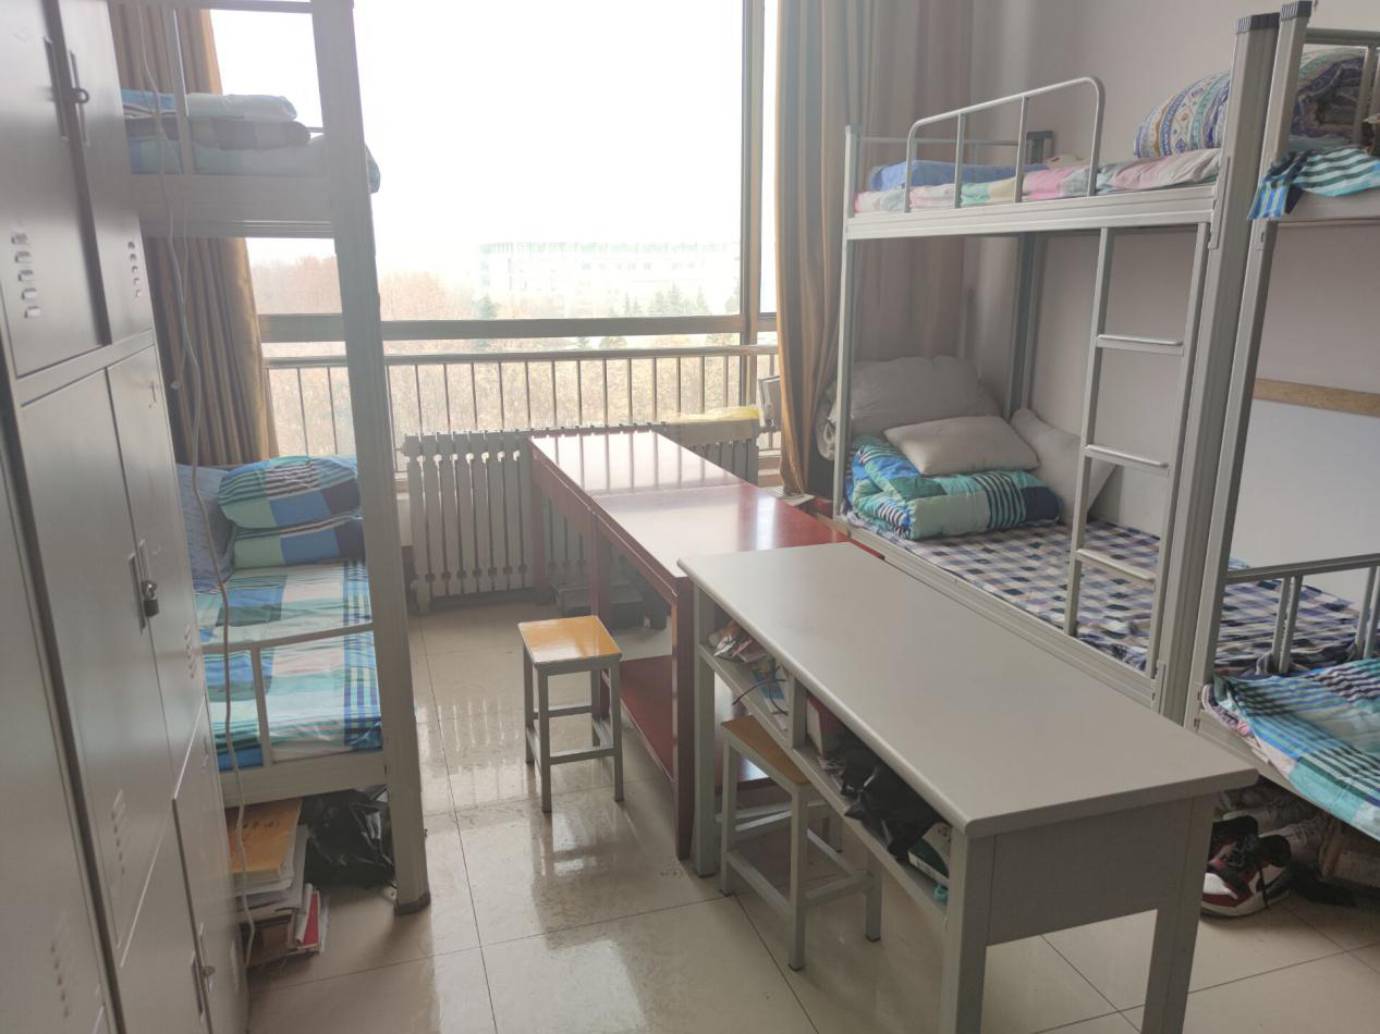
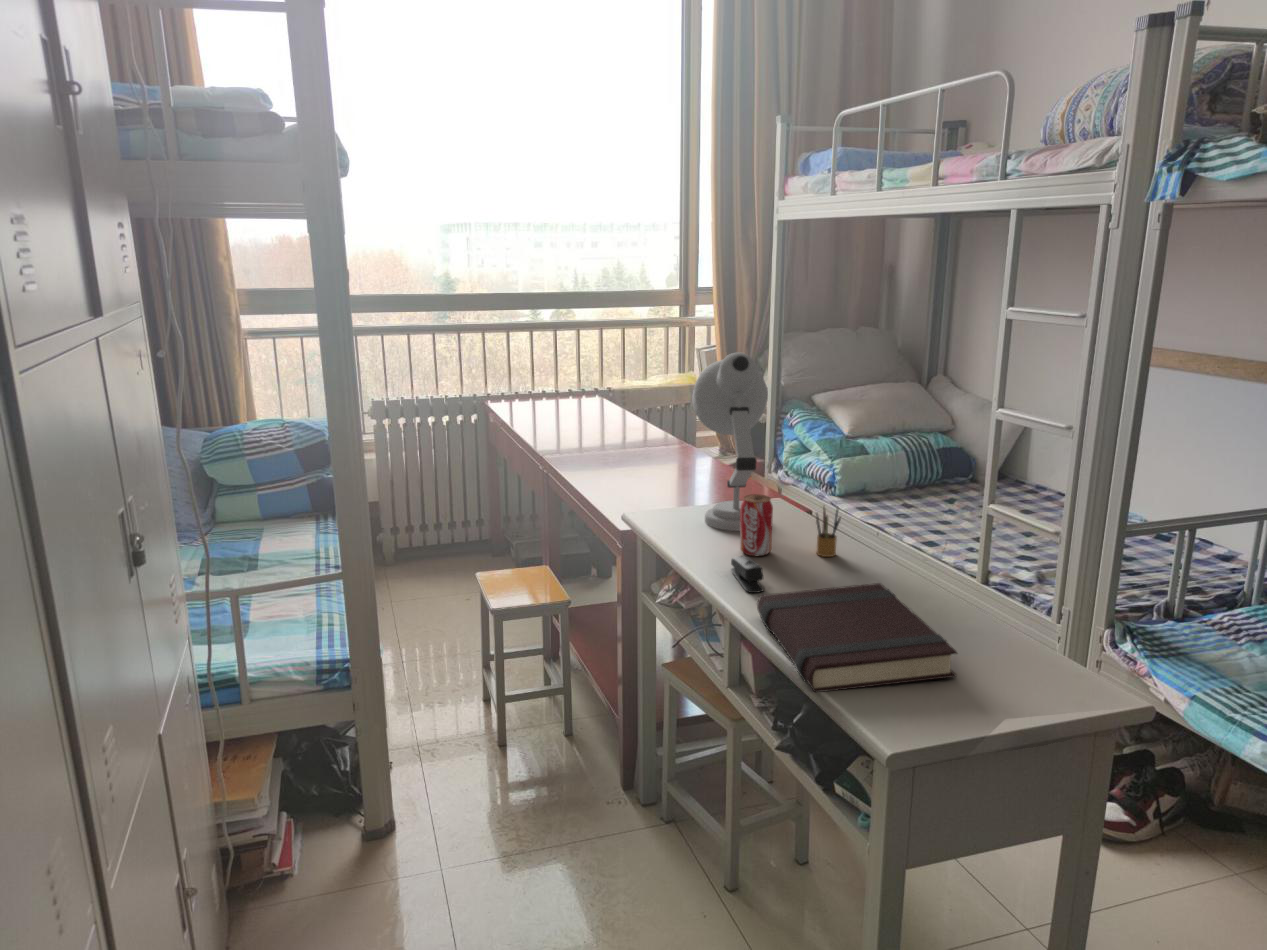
+ pencil box (827, 531)
+ beverage can (756, 525)
+ stapler (746, 568)
+ book (848, 632)
+ desk lamp (734, 436)
